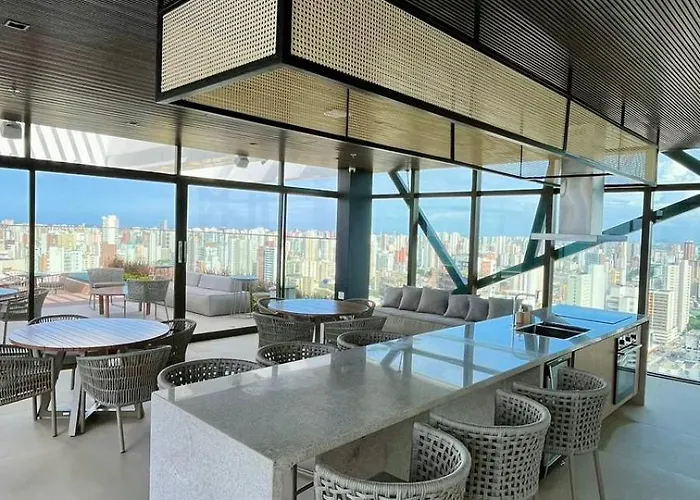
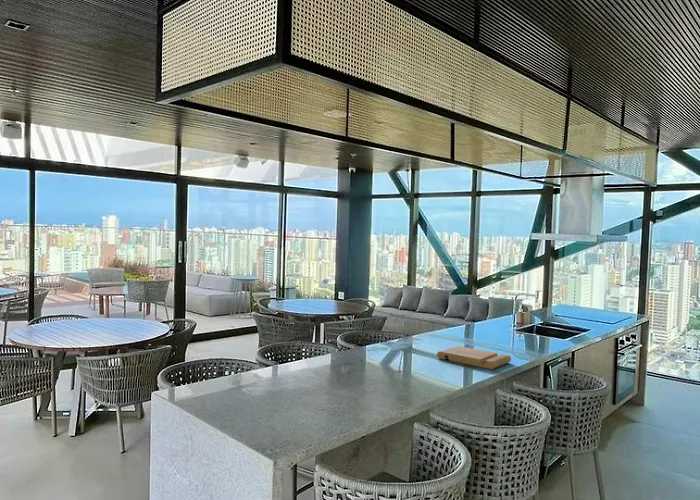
+ cutting board (473, 356)
